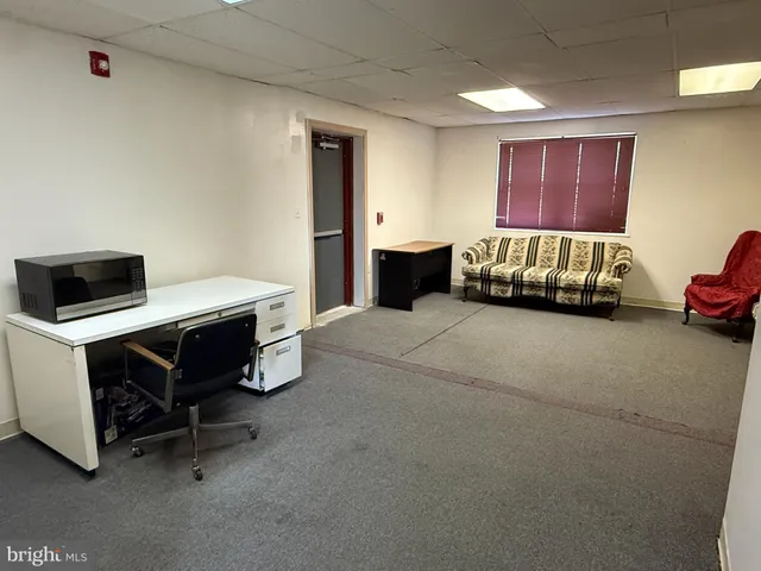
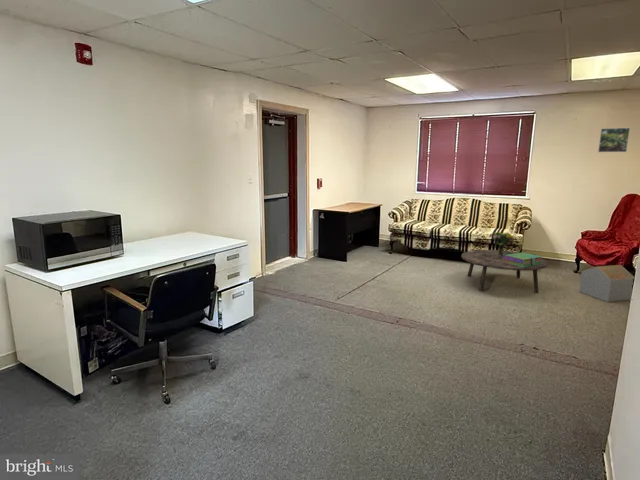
+ architectural model (611, 280)
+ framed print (613, 140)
+ bouquet (502, 243)
+ coffee table (501, 268)
+ stack of books (522, 259)
